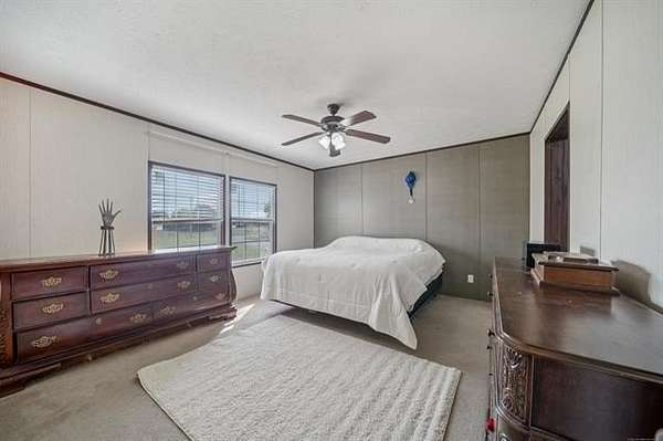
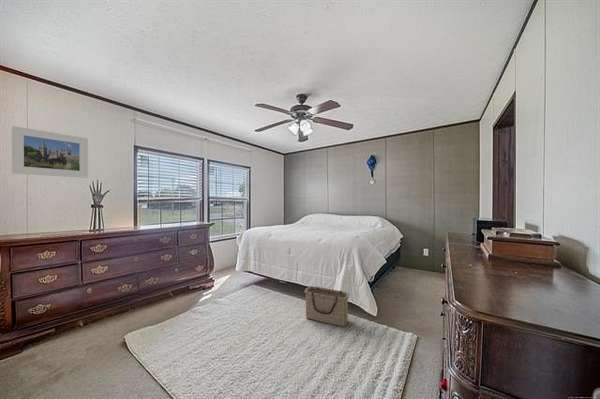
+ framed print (53, 154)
+ basket (326, 305)
